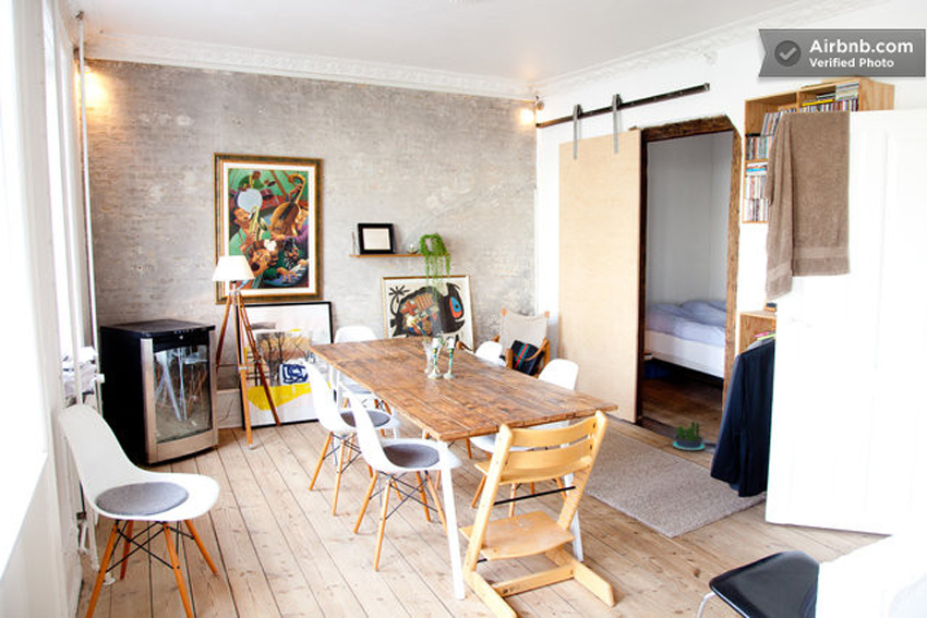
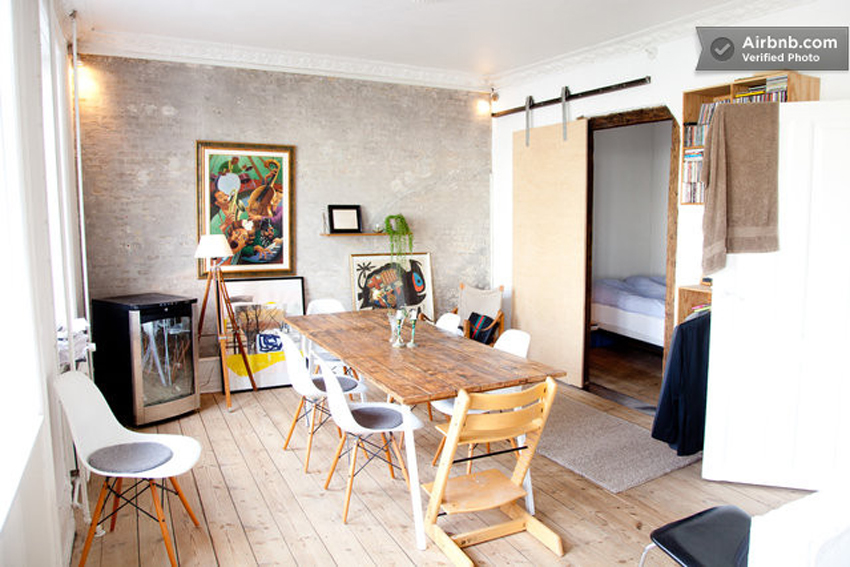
- potted plant (689, 435)
